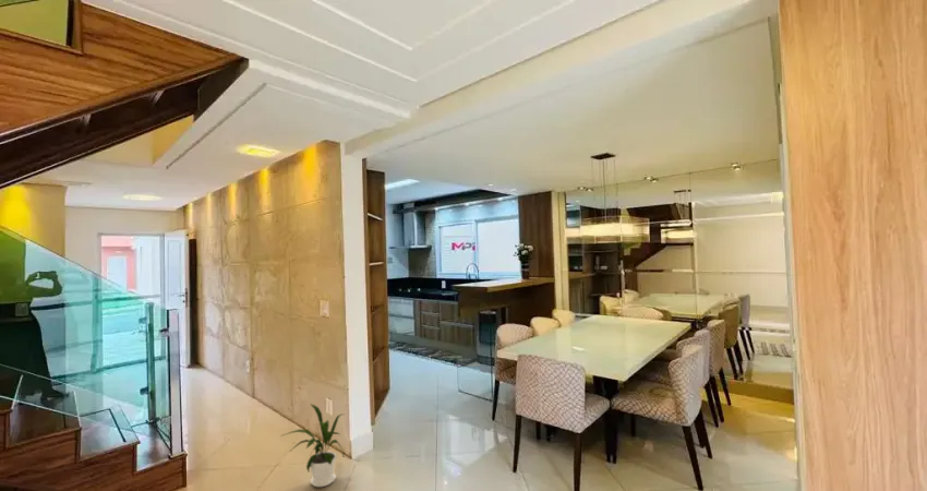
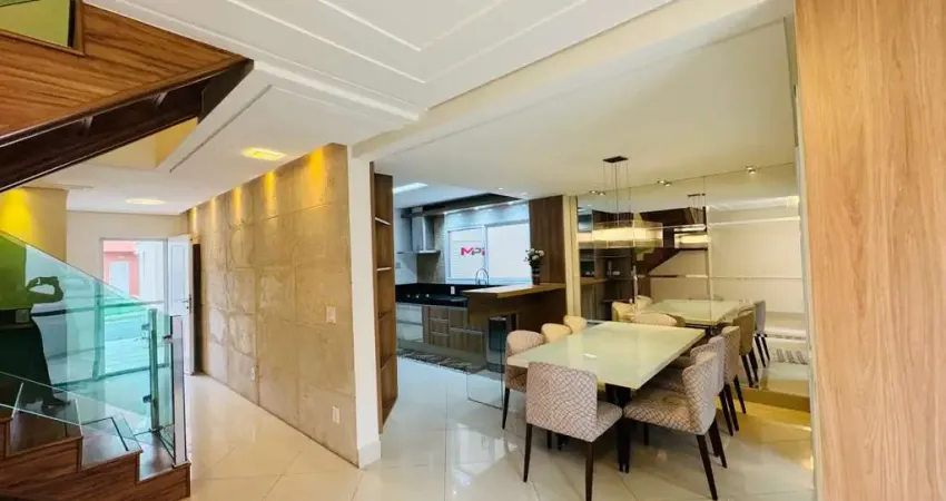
- house plant (321, 444)
